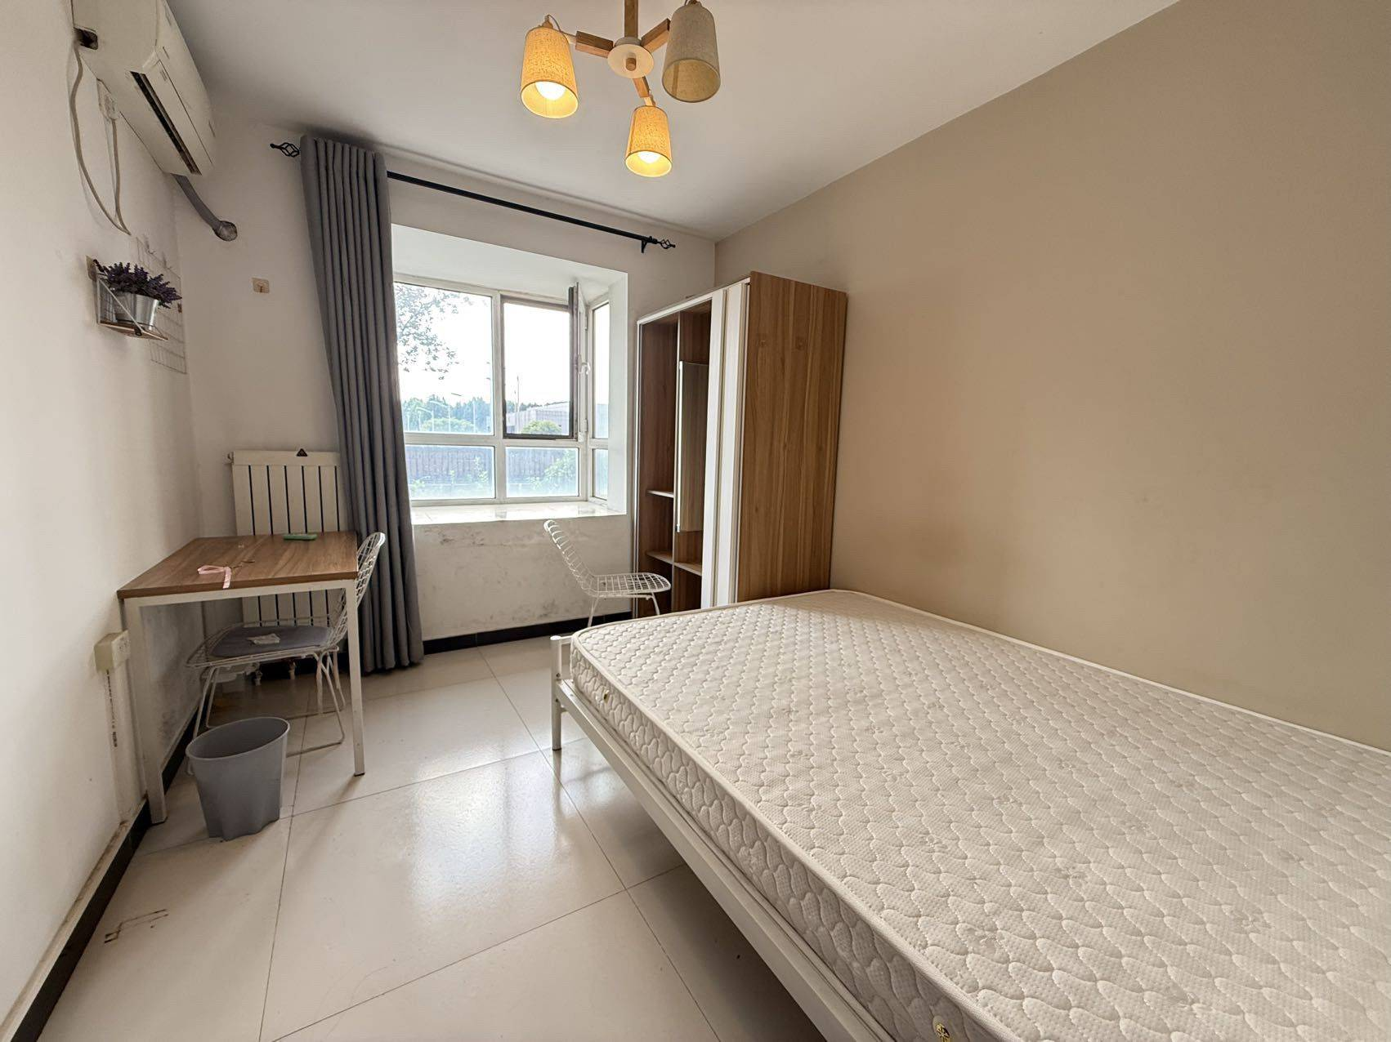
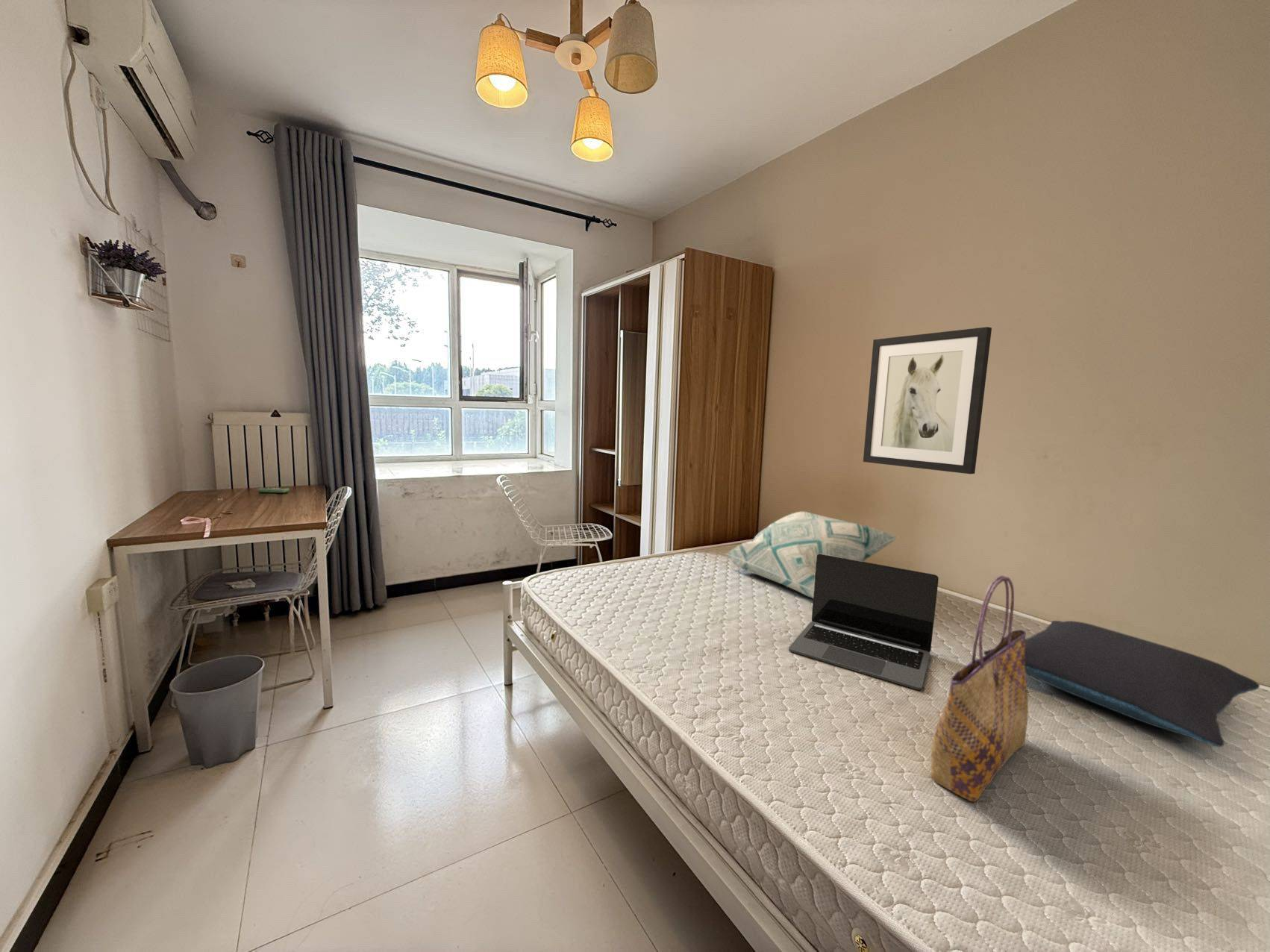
+ decorative pillow (808, 550)
+ pillow (1114, 668)
+ wall art (920, 401)
+ tote bag (991, 671)
+ laptop (862, 614)
